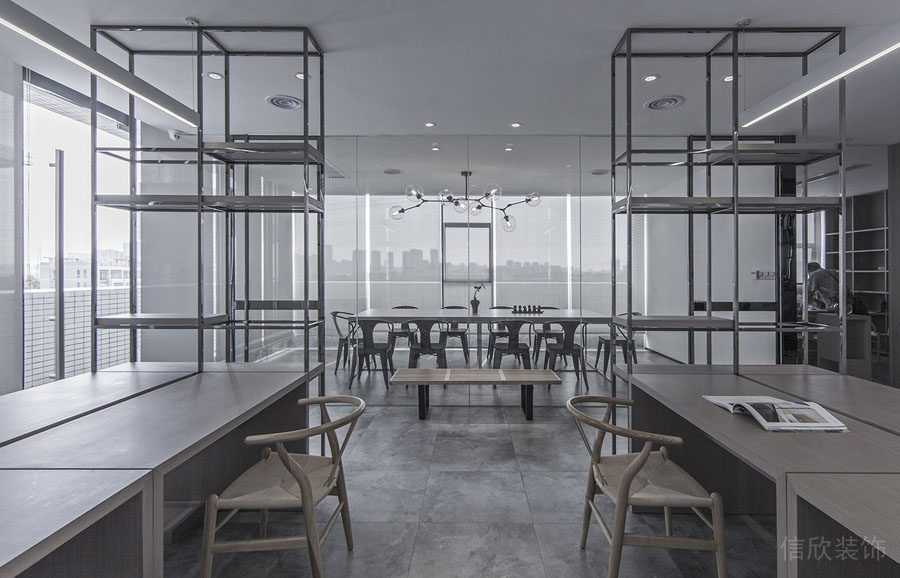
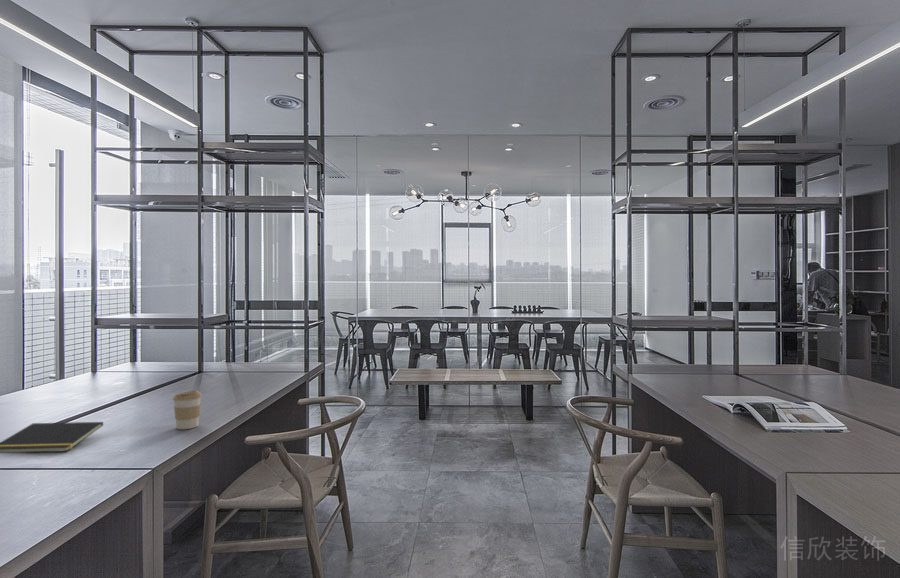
+ coffee cup (187, 408)
+ notepad (49, 436)
